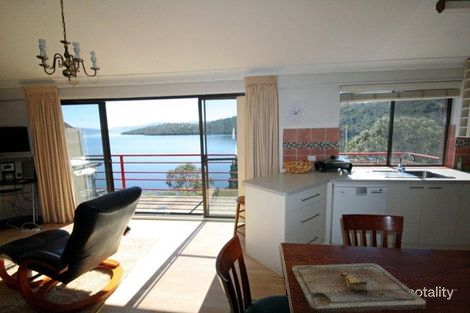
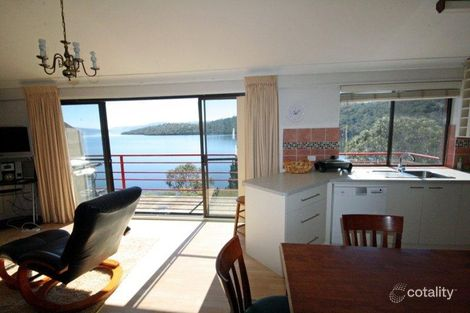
- cutting board (349, 279)
